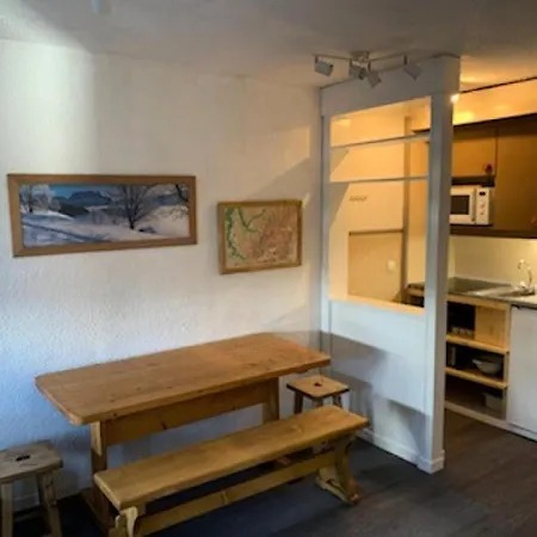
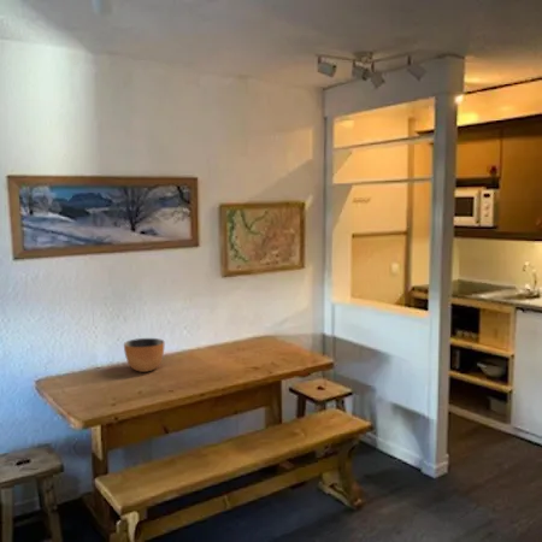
+ bowl (145, 355)
